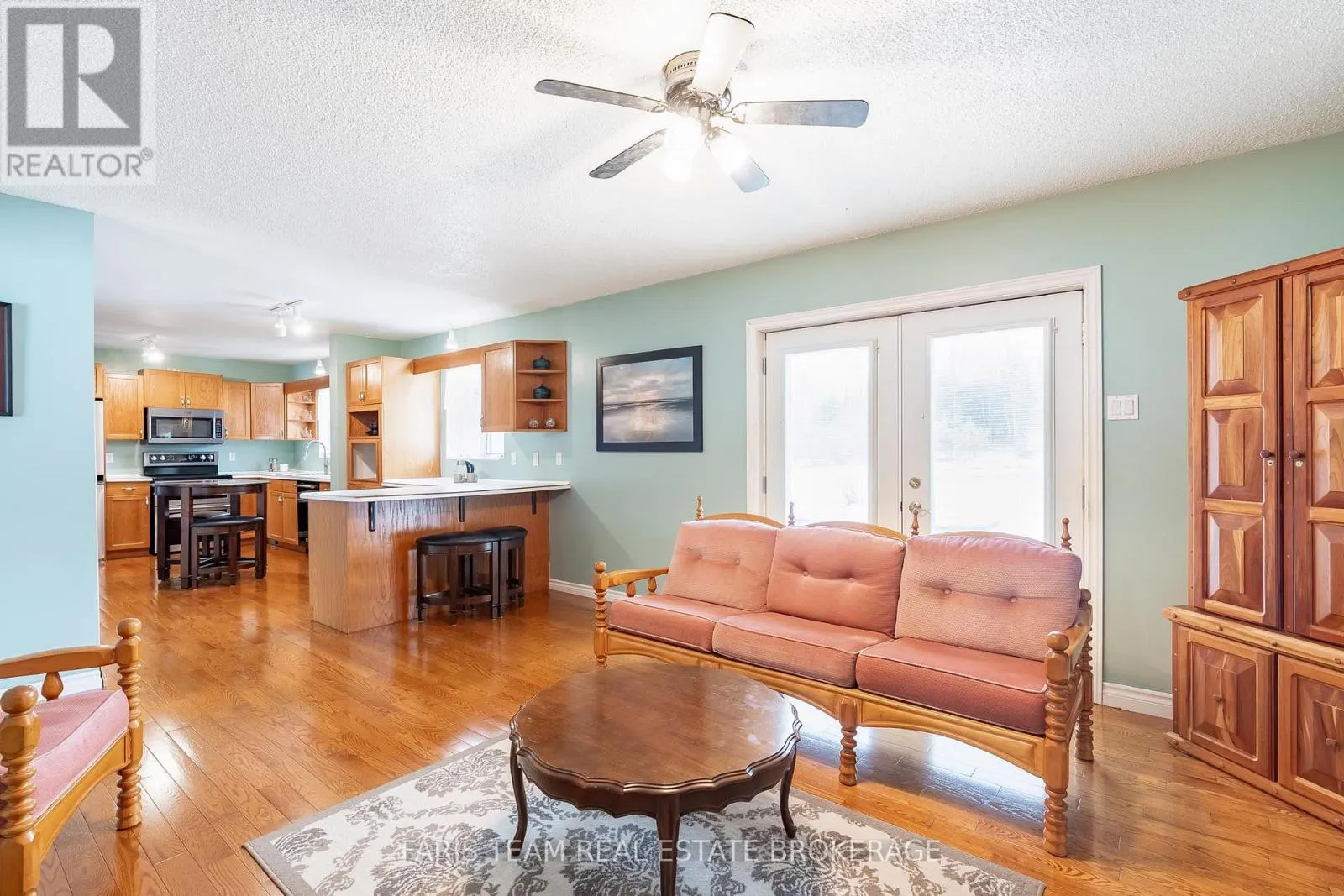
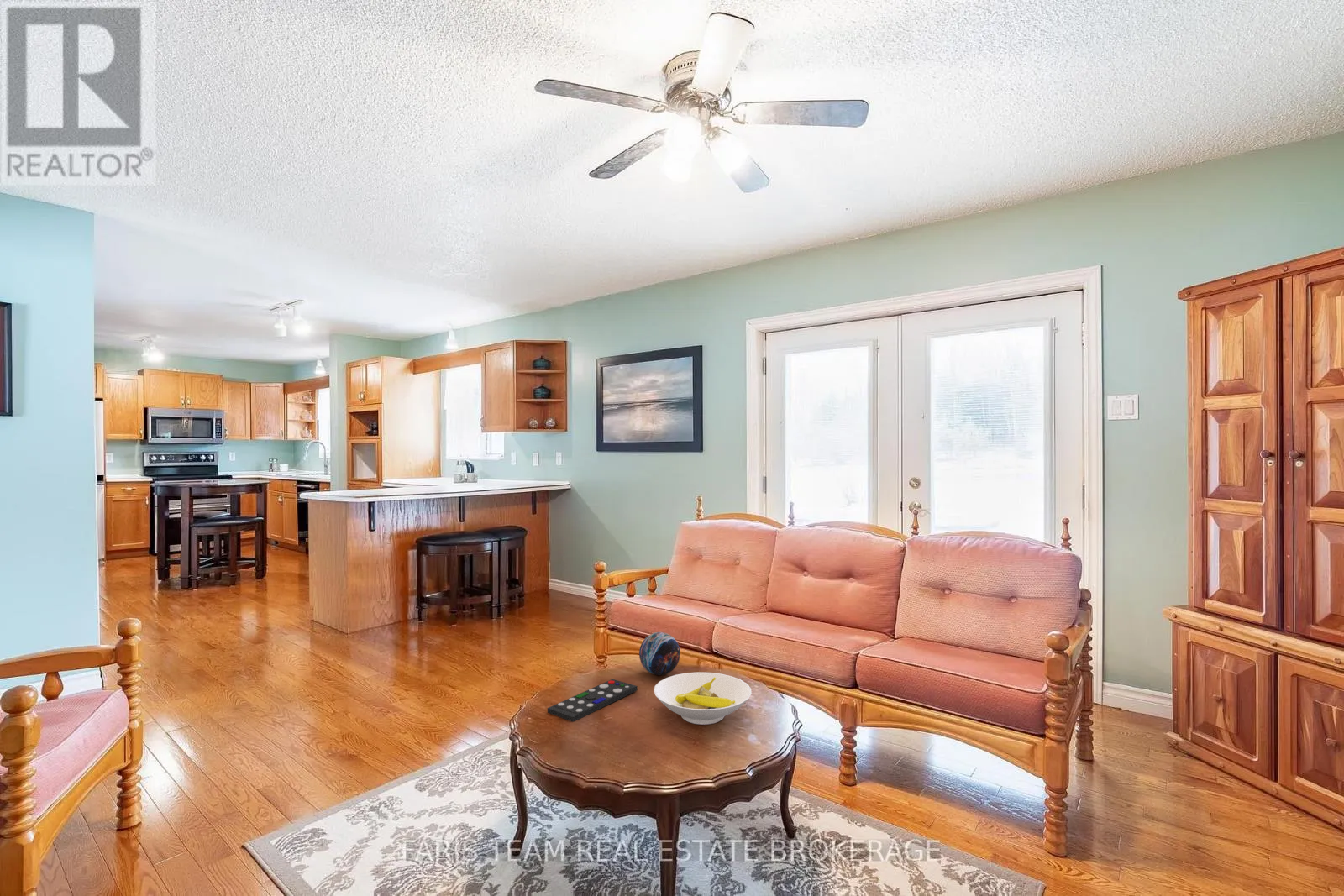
+ decorative orb (659, 653)
+ remote control (594, 698)
+ bowl (702, 700)
